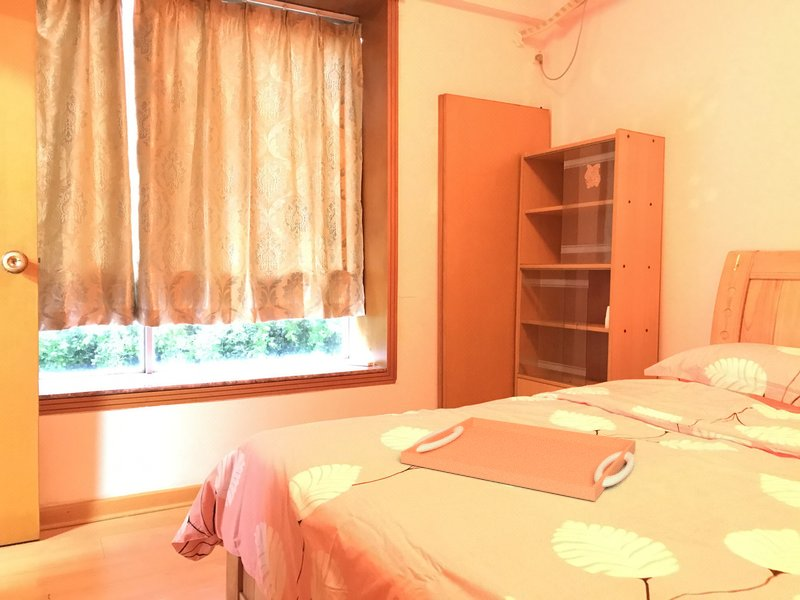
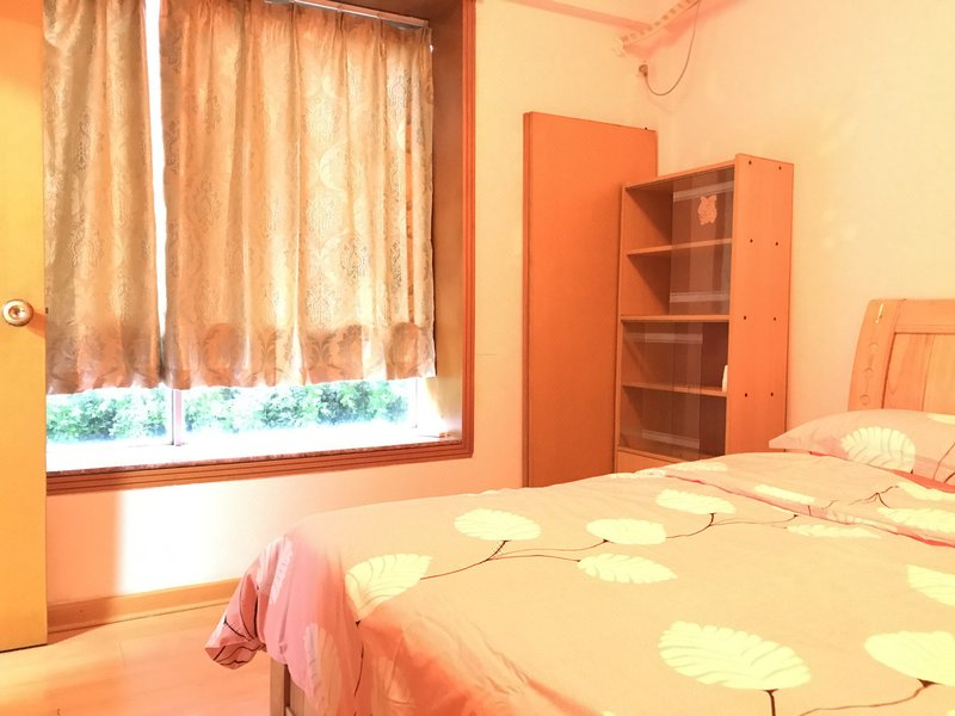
- serving tray (521, 451)
